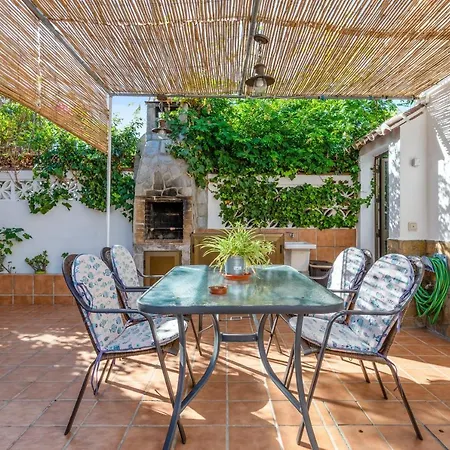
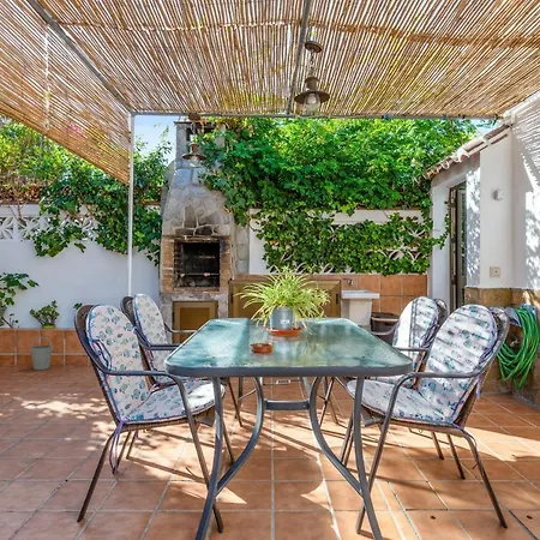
+ bucket (41, 353)
